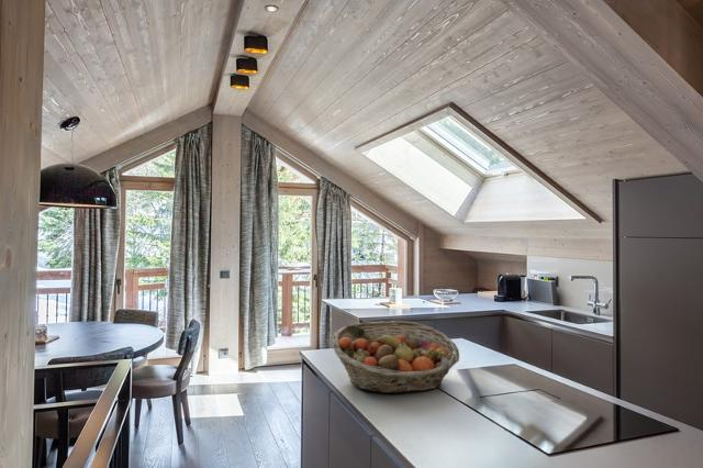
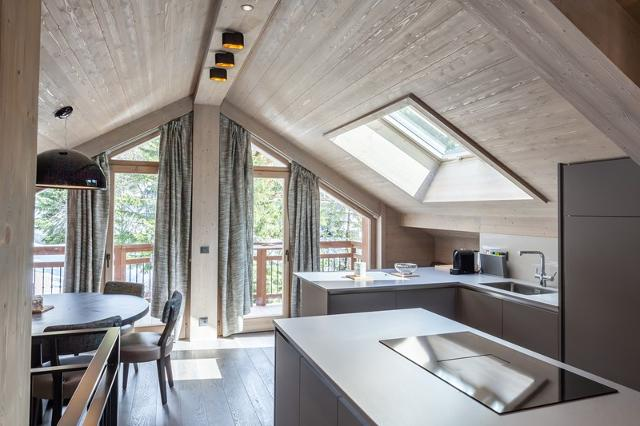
- fruit basket (394, 354)
